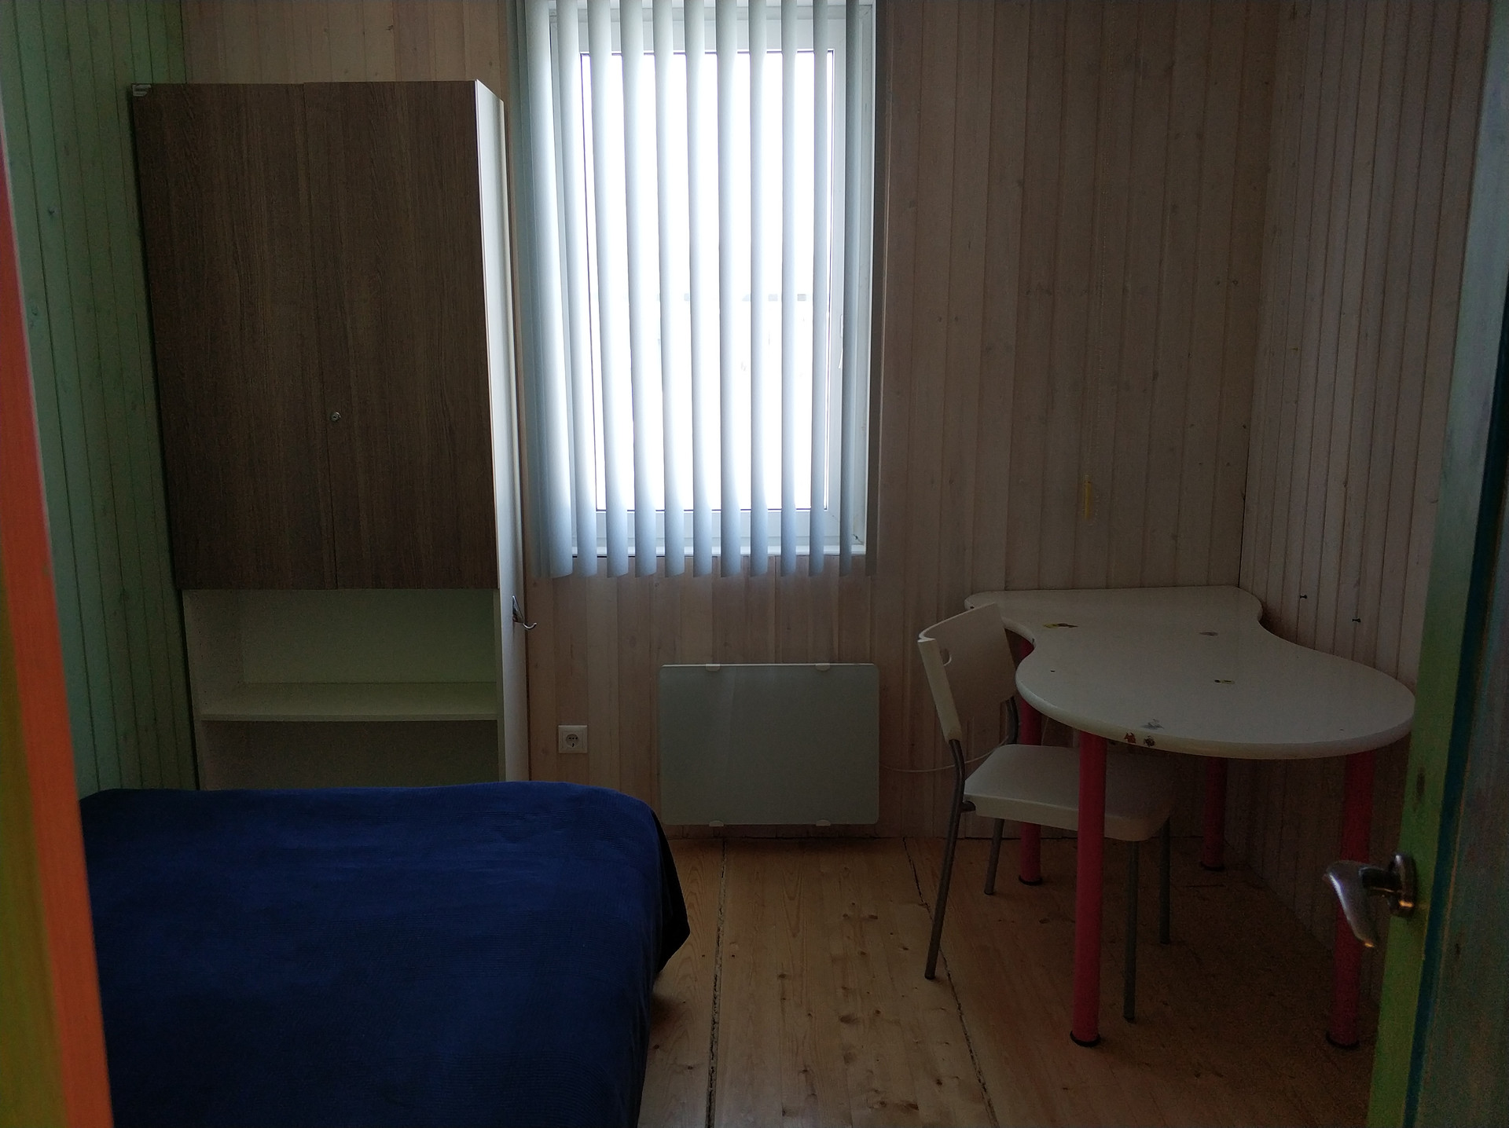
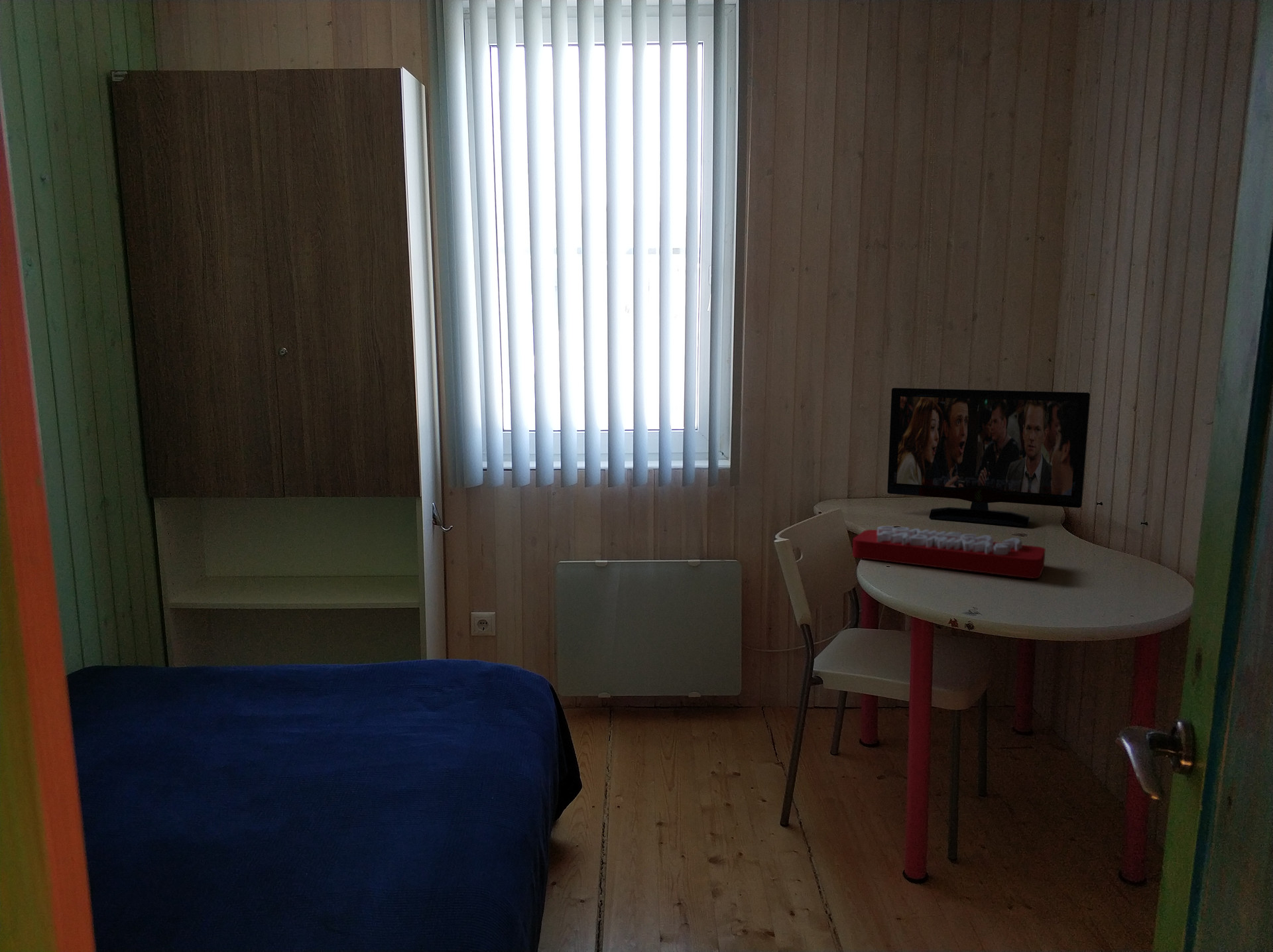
+ flat panel tv (983, 455)
+ keyboard (946, 548)
